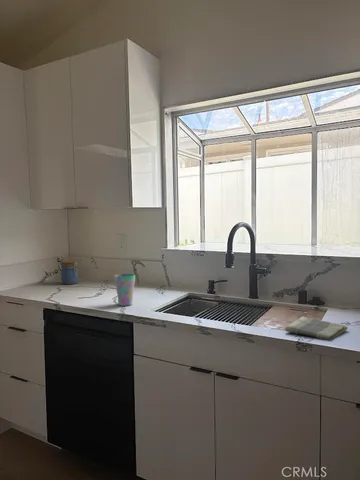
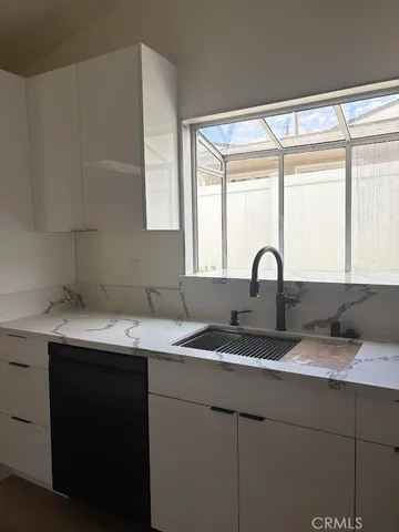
- jar (70, 272)
- cup (125, 289)
- dish towel (316, 327)
